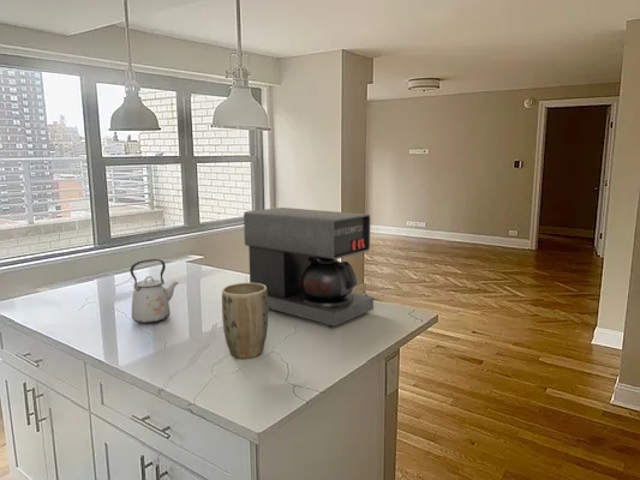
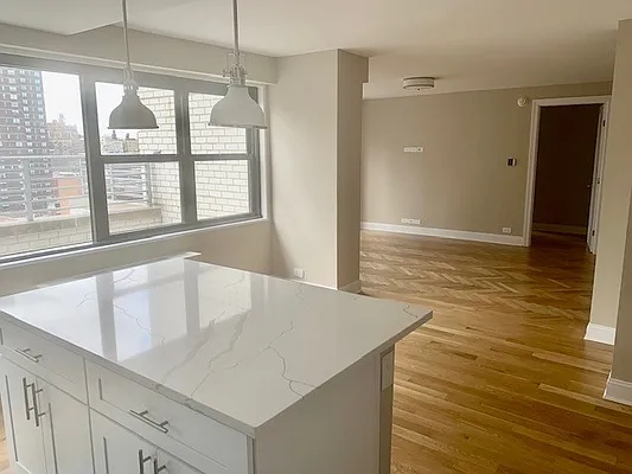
- kettle (155, 288)
- plant pot (245, 320)
- coffee maker (306, 262)
